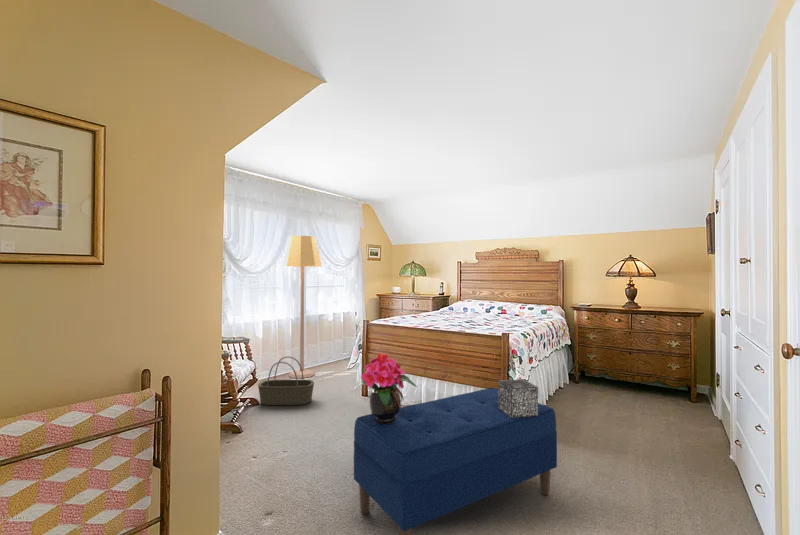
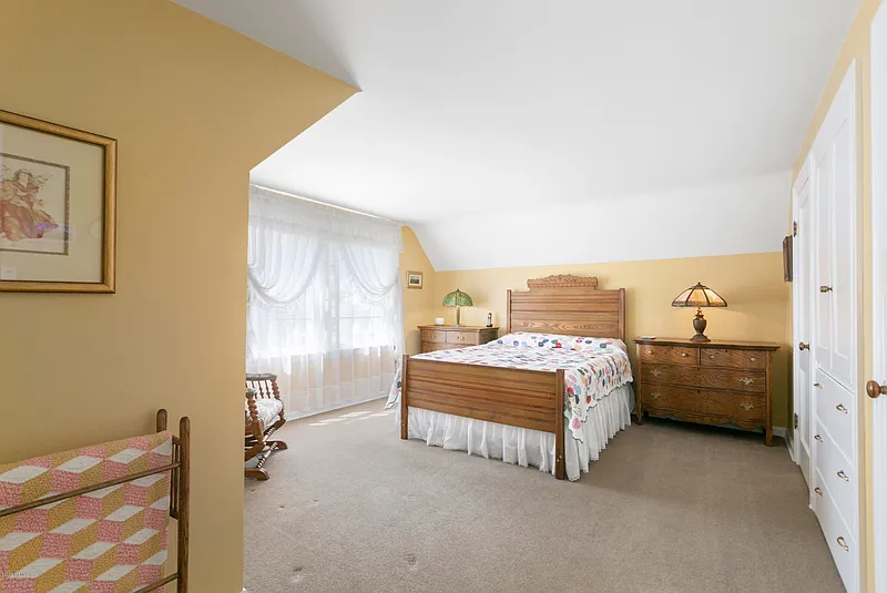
- bench (458, 457)
- decorative box (517, 397)
- potted flower (389, 384)
- basket (286, 380)
- lamp (302, 305)
